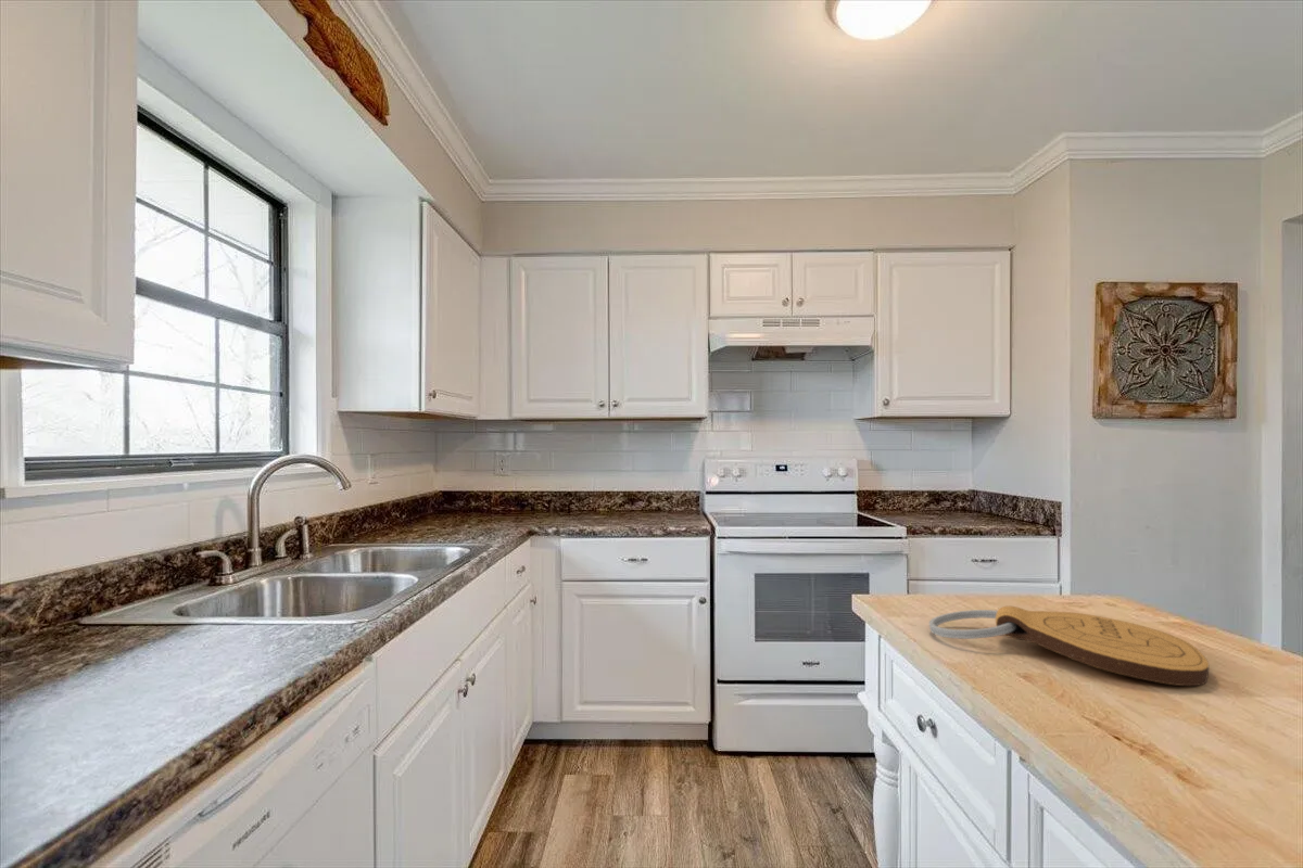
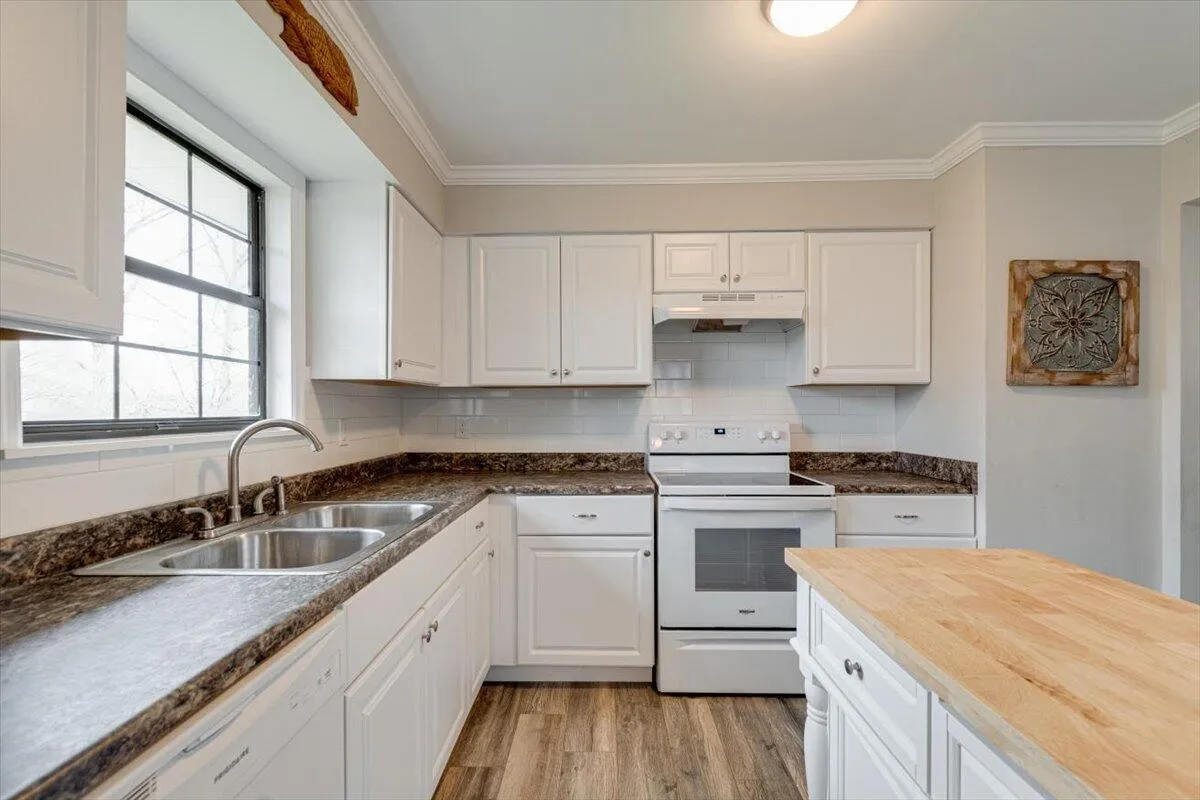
- key chain (1052, 630)
